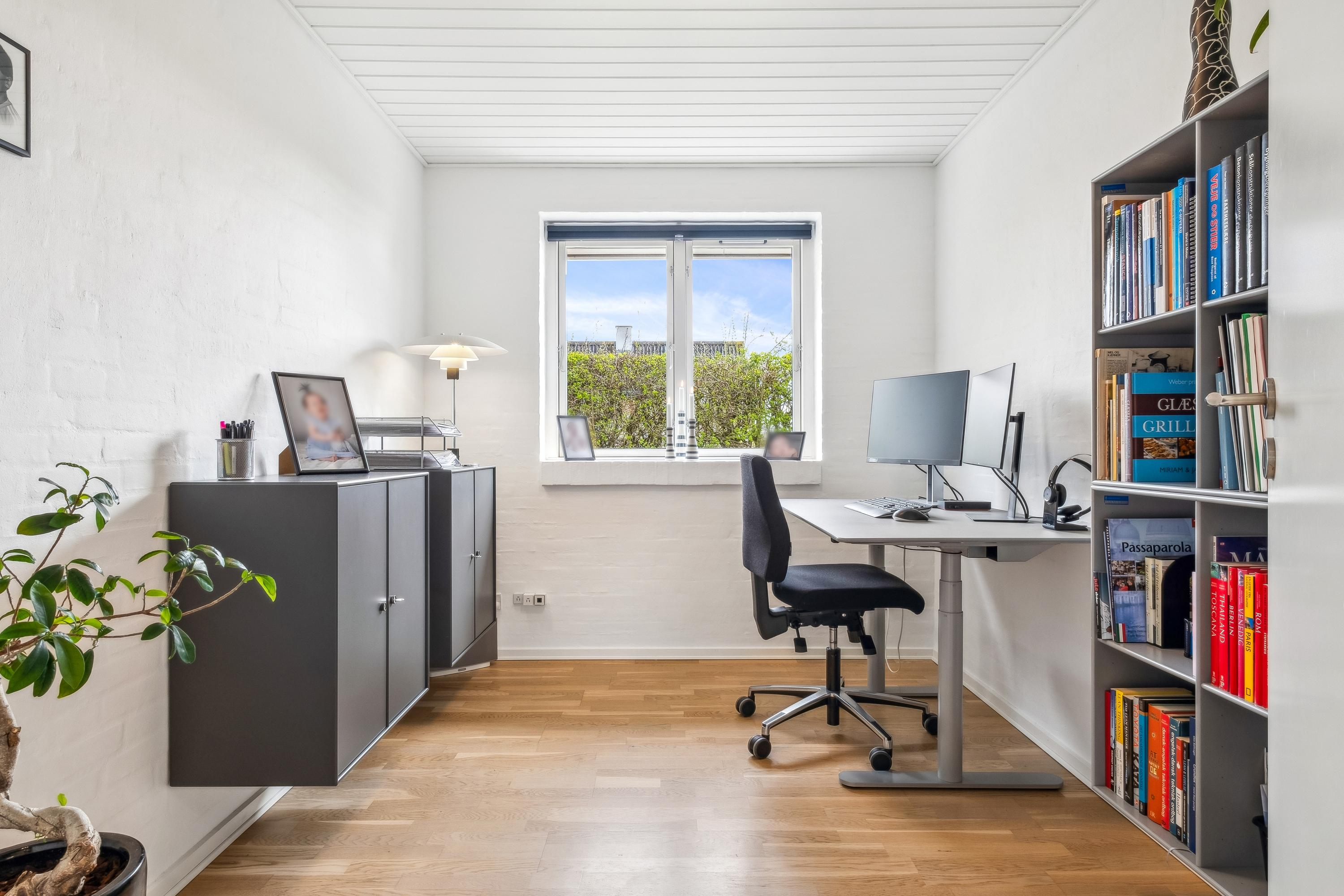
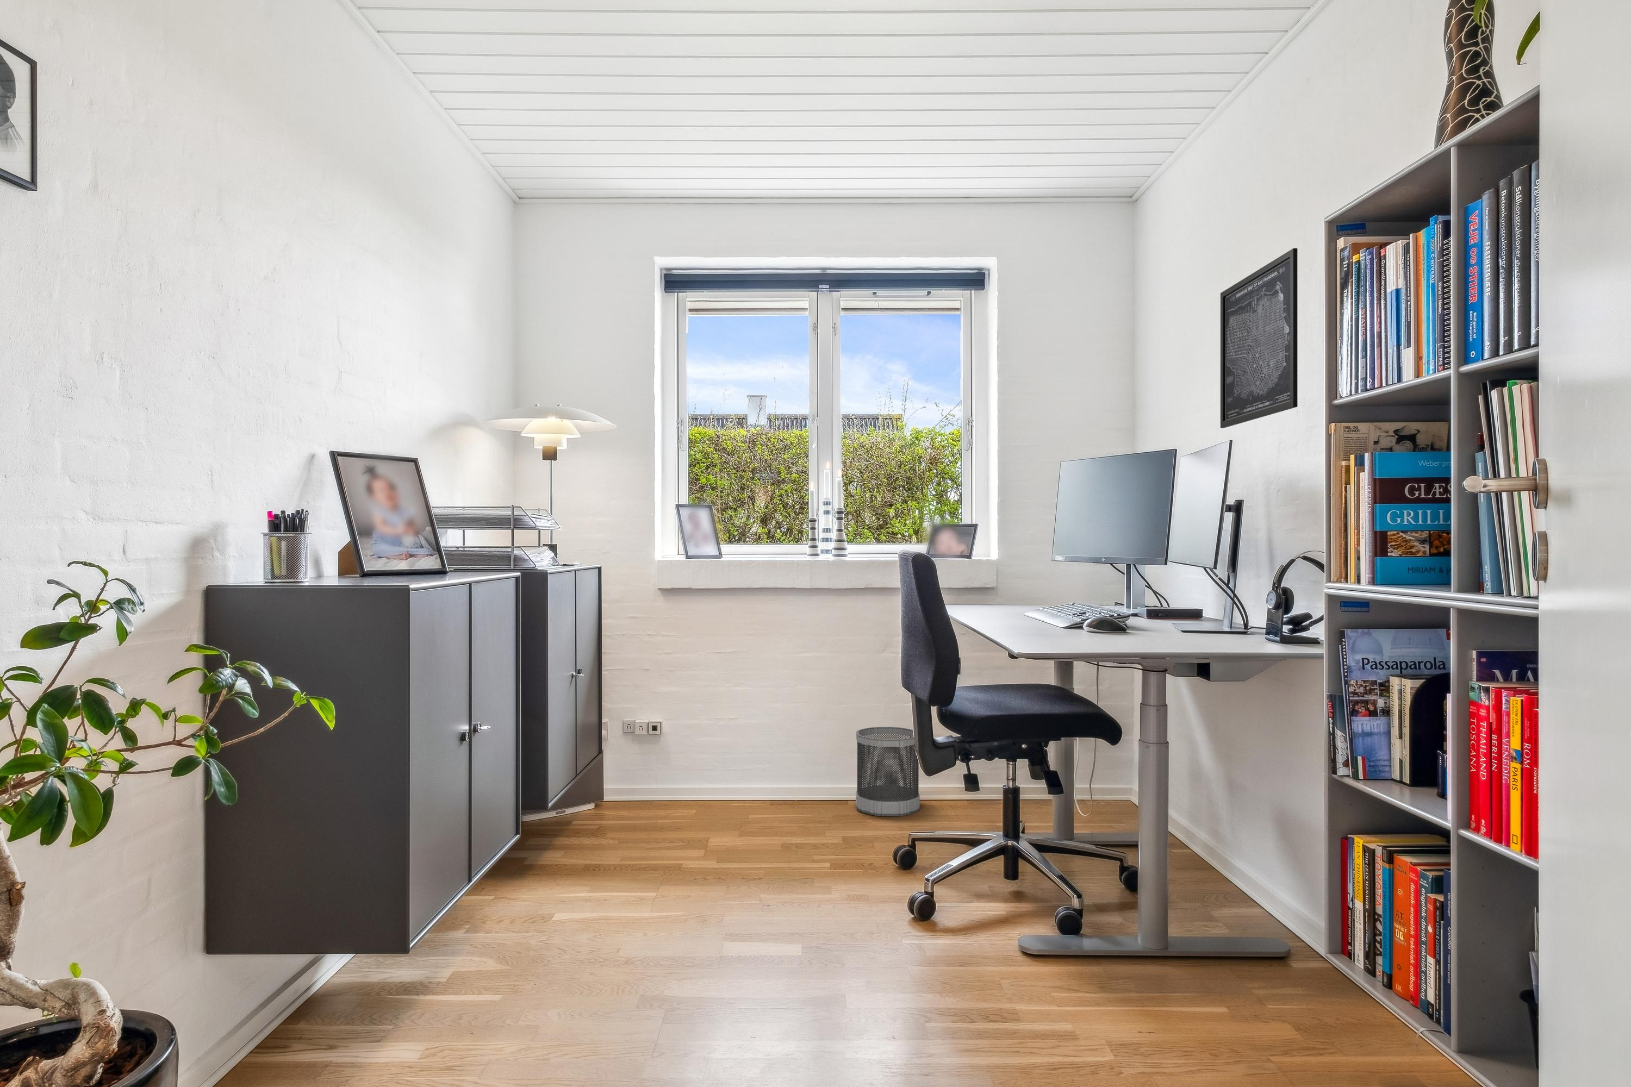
+ wall art (1255, 345)
+ wastebasket (887, 769)
